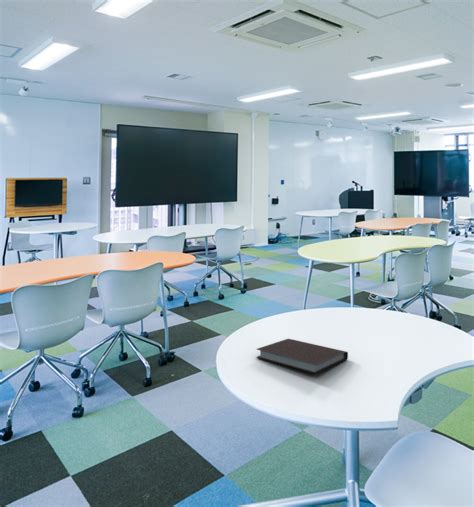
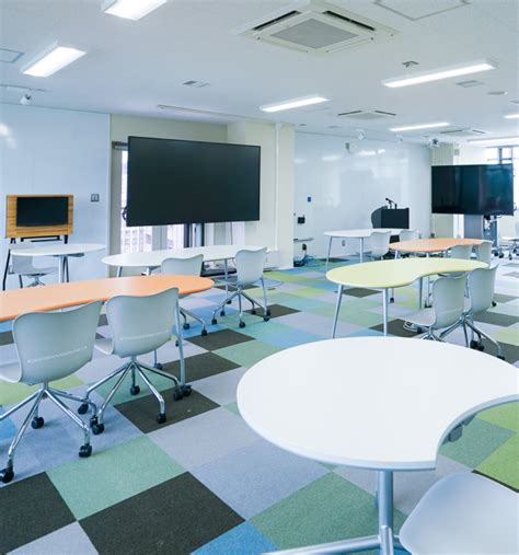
- notebook (301, 354)
